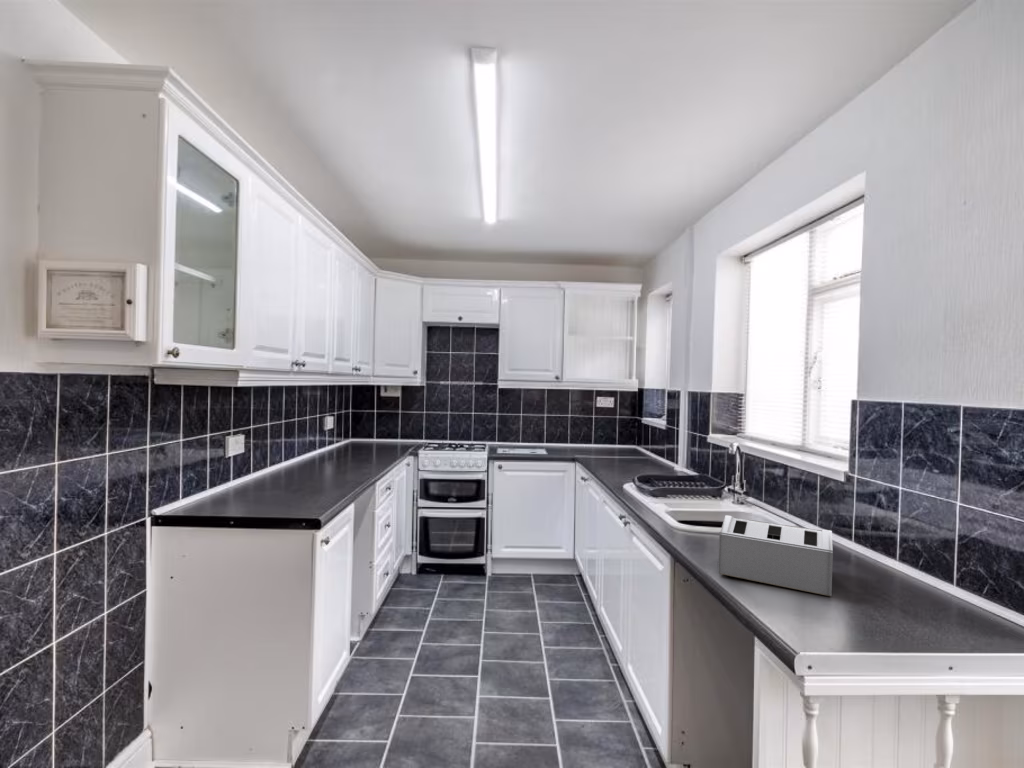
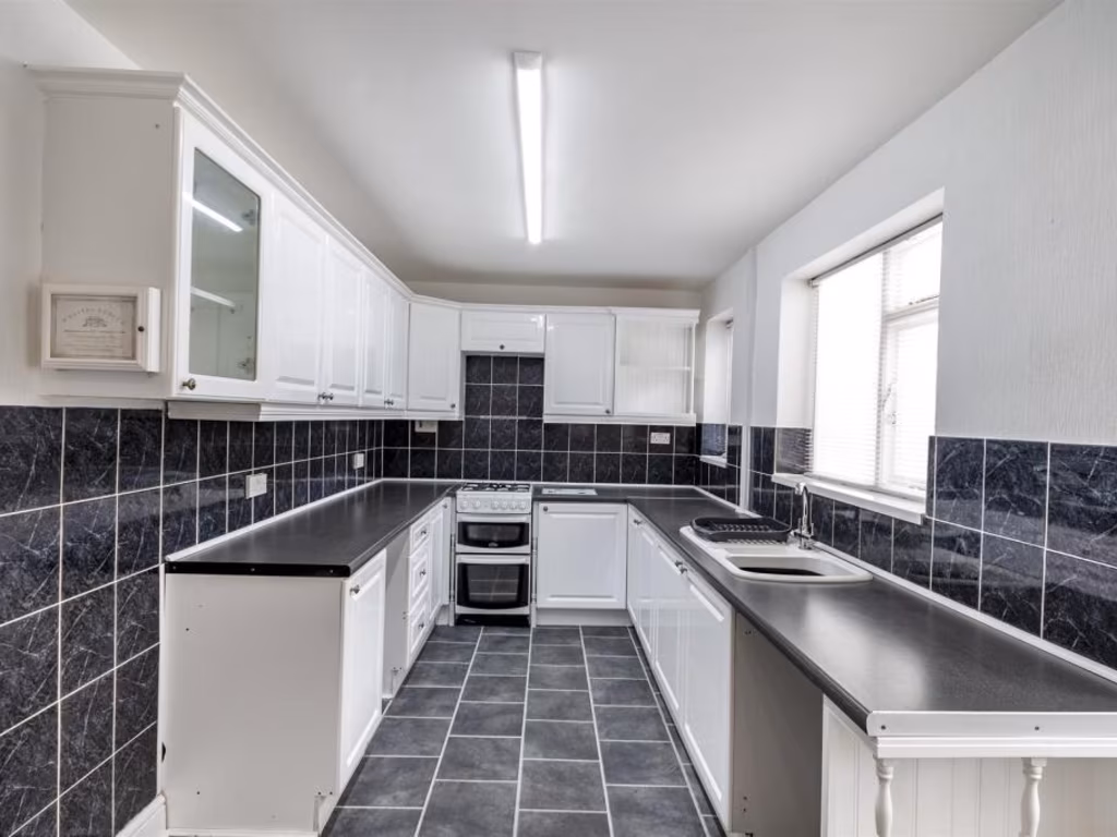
- toaster (775, 548)
